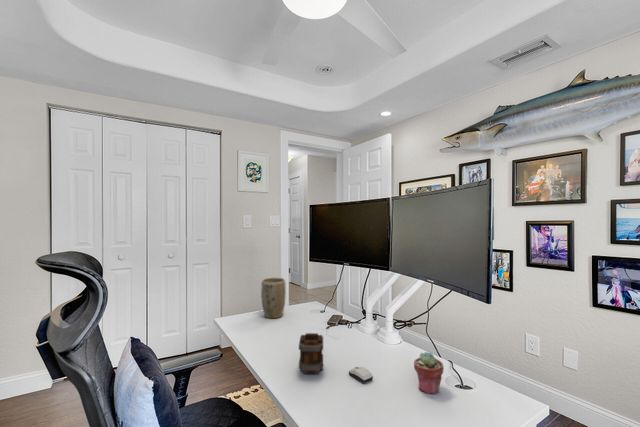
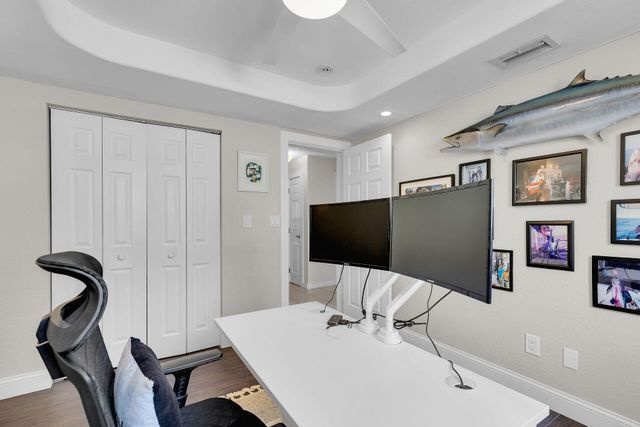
- potted succulent (428, 370)
- plant pot (273, 297)
- mug (311, 352)
- computer mouse (360, 372)
